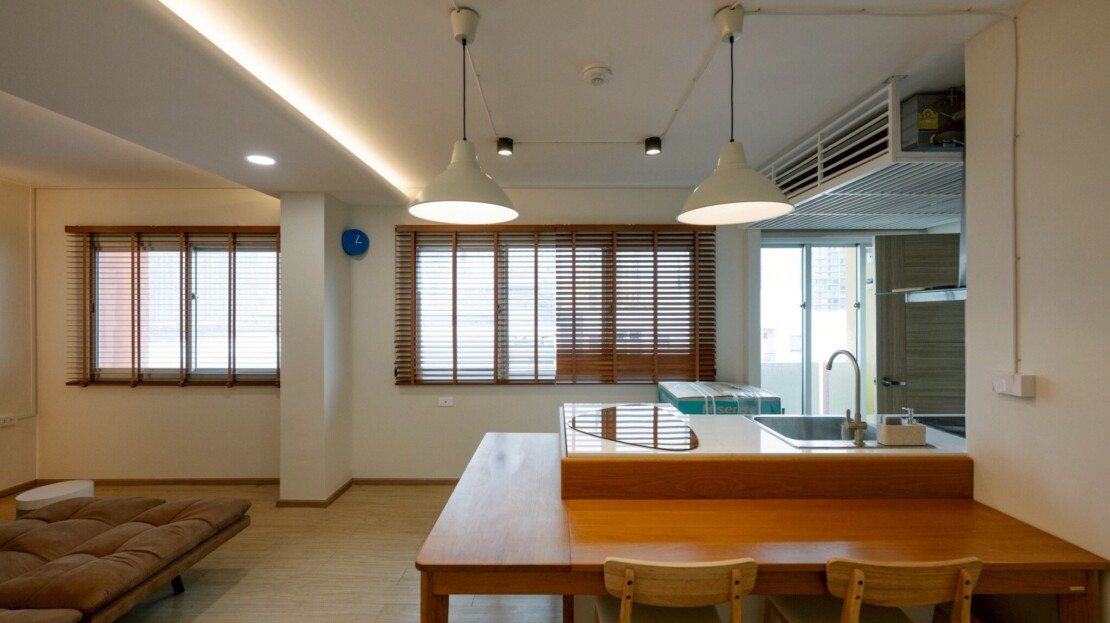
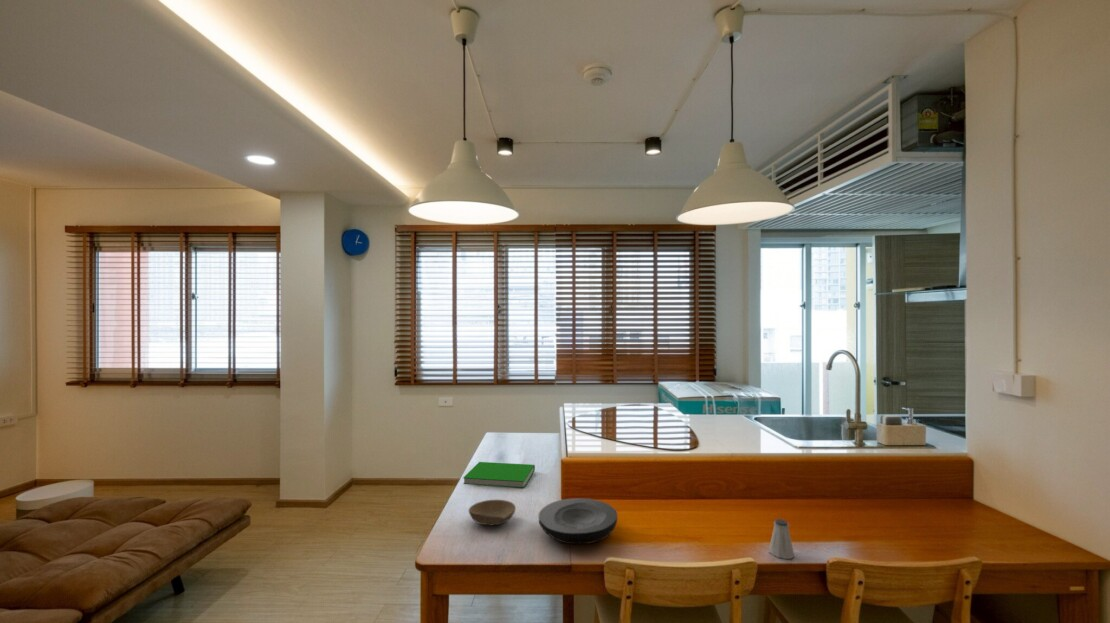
+ bowl (493, 513)
+ book (500, 473)
+ saltshaker (781, 537)
+ plate (577, 522)
